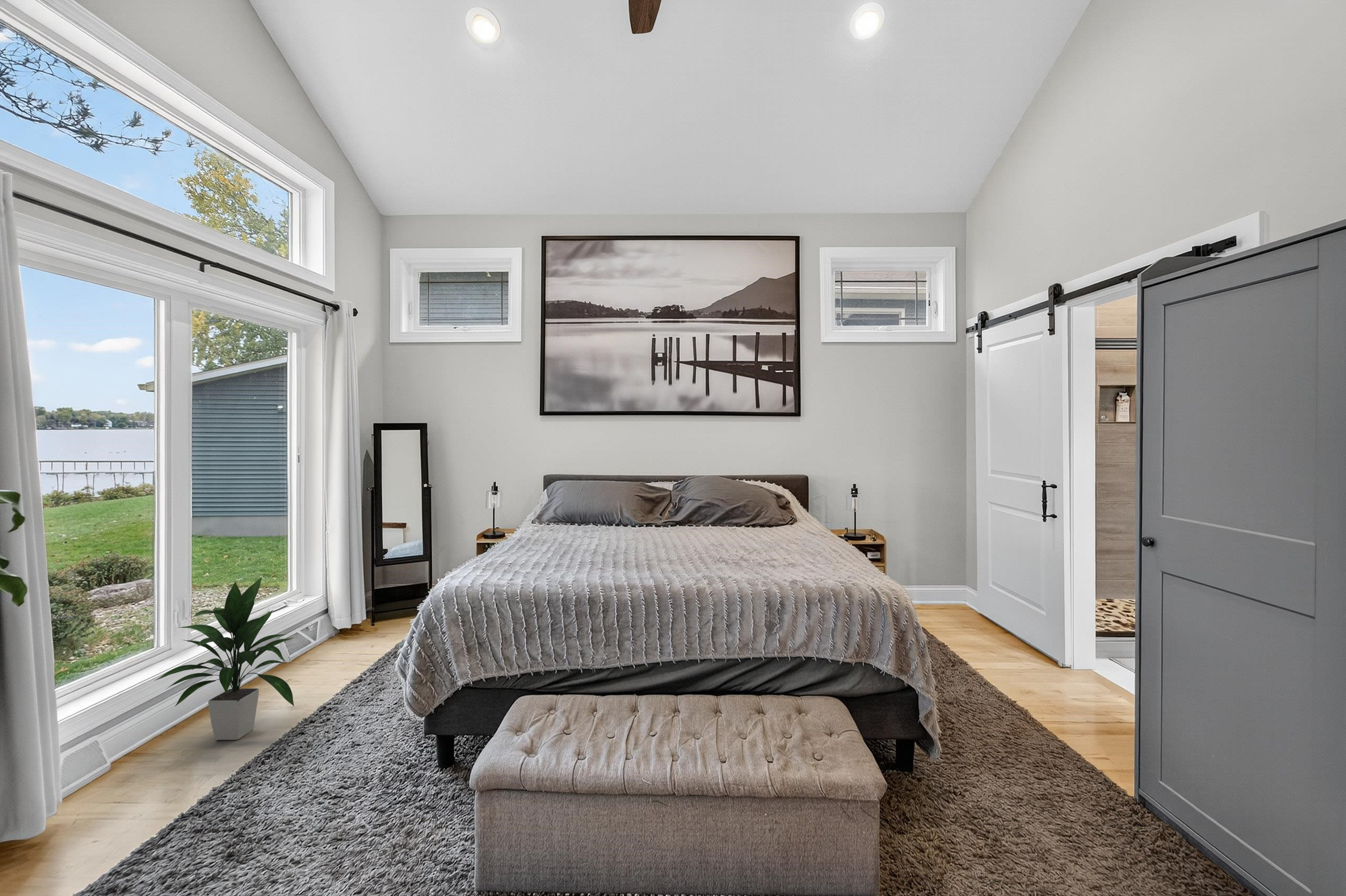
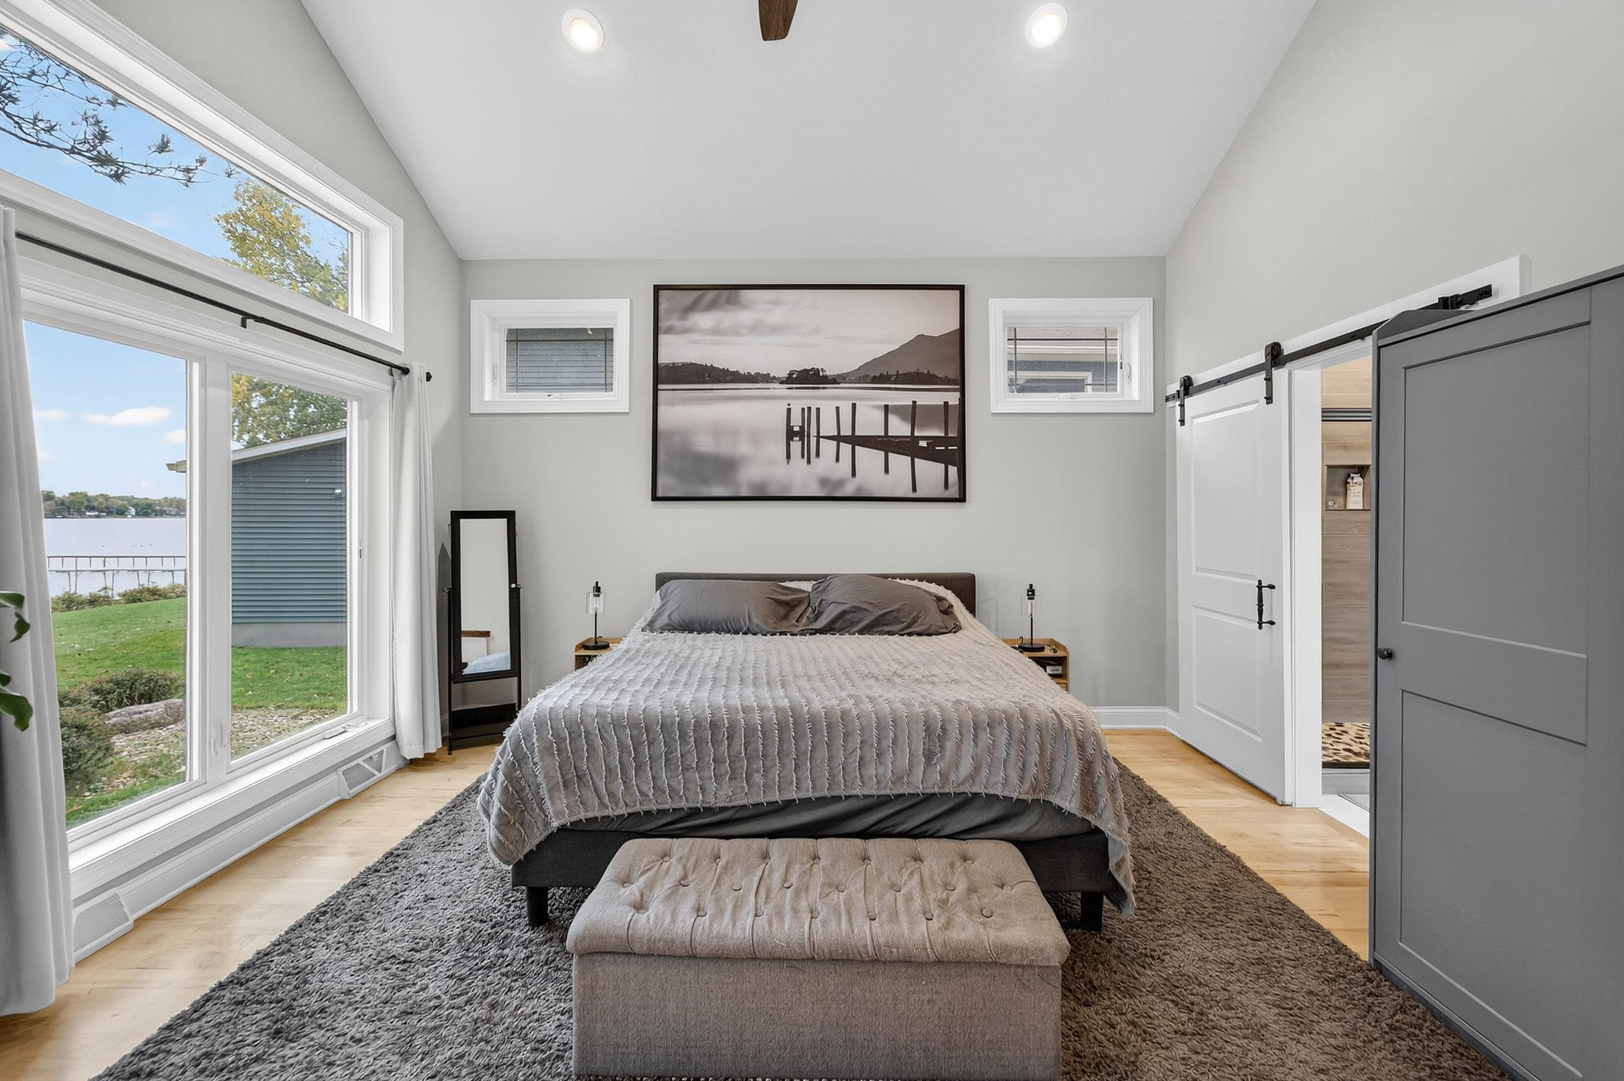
- indoor plant (236, 660)
